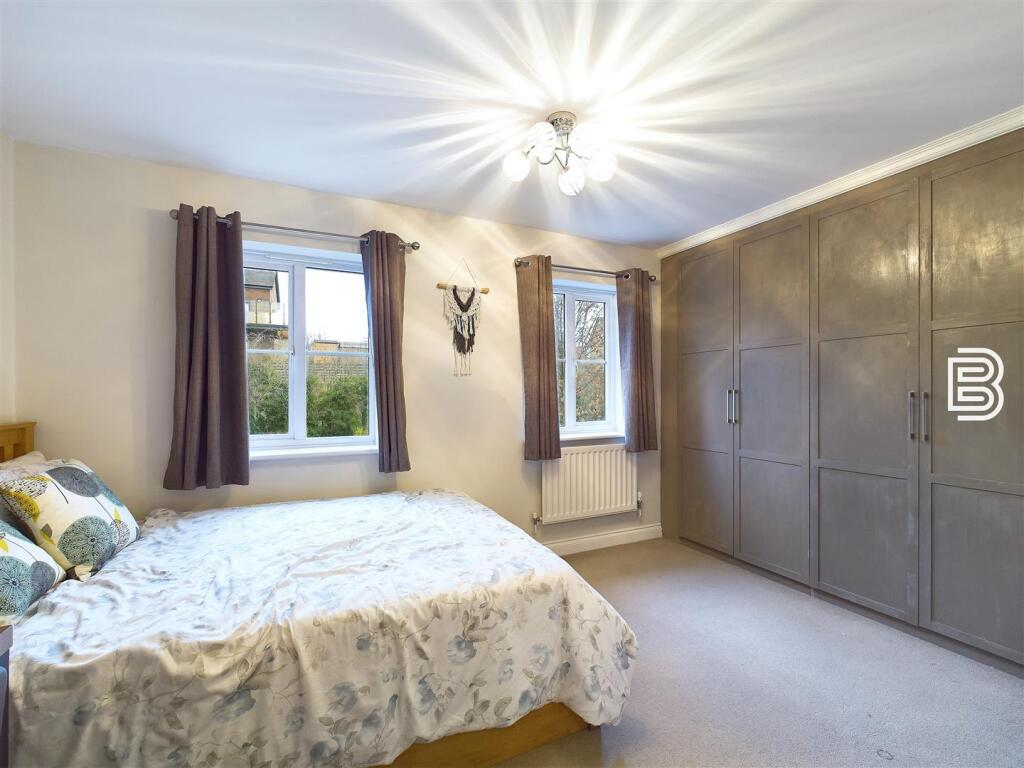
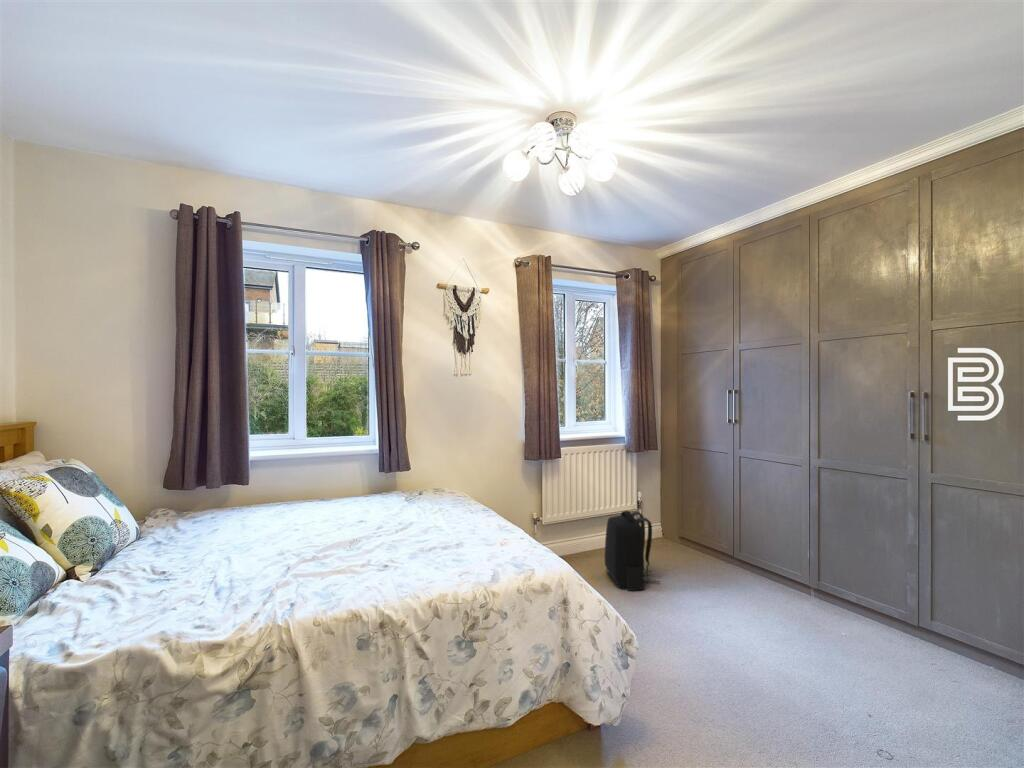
+ backpack (631, 545)
